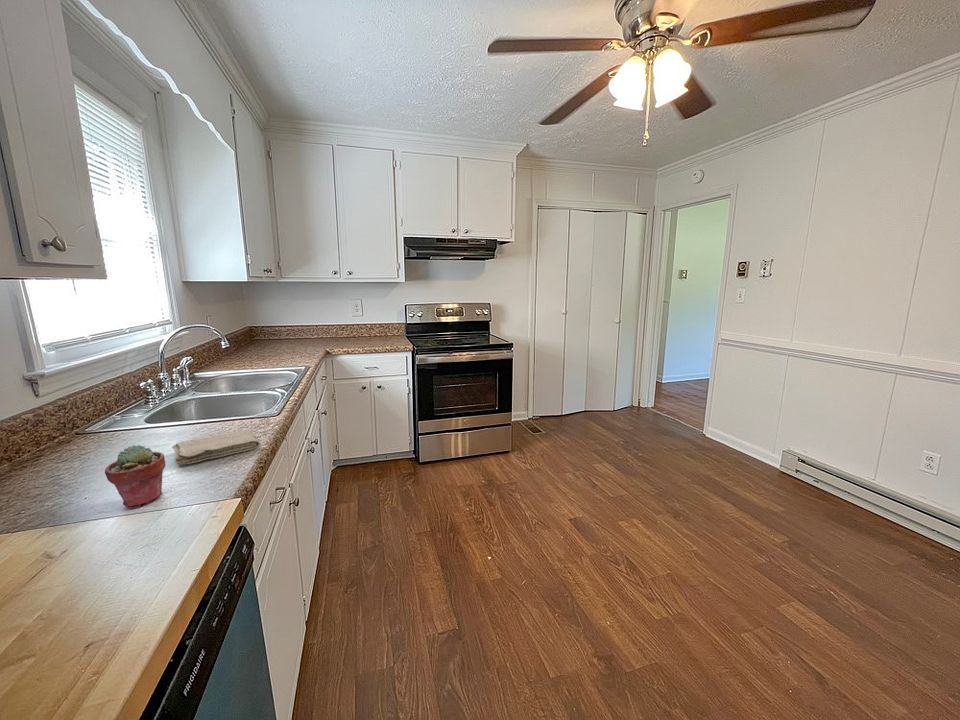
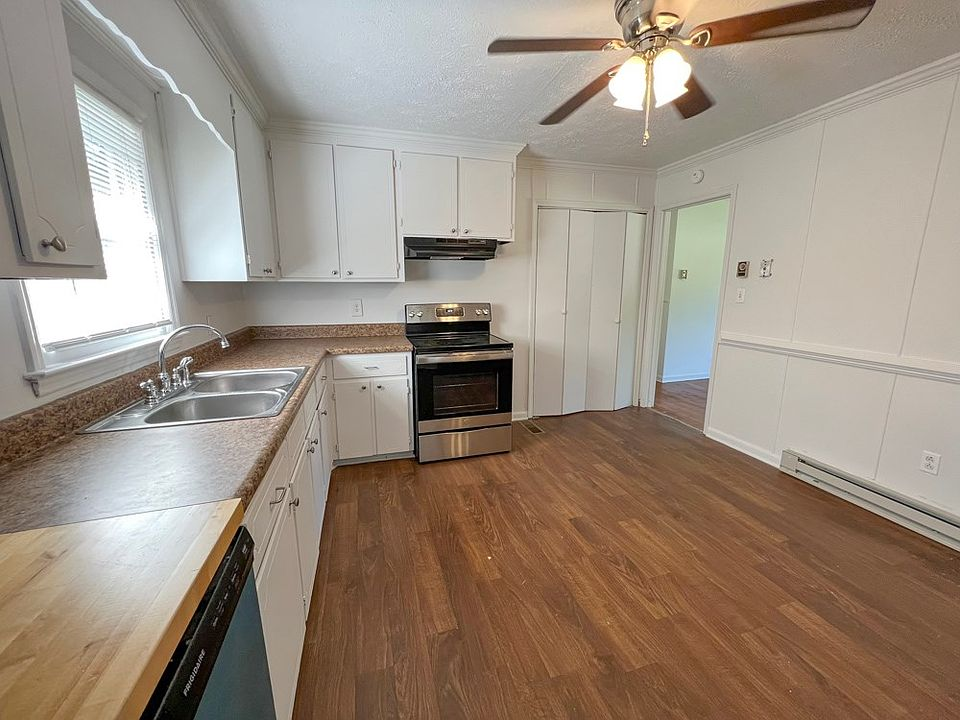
- potted succulent (137, 472)
- washcloth (216, 445)
